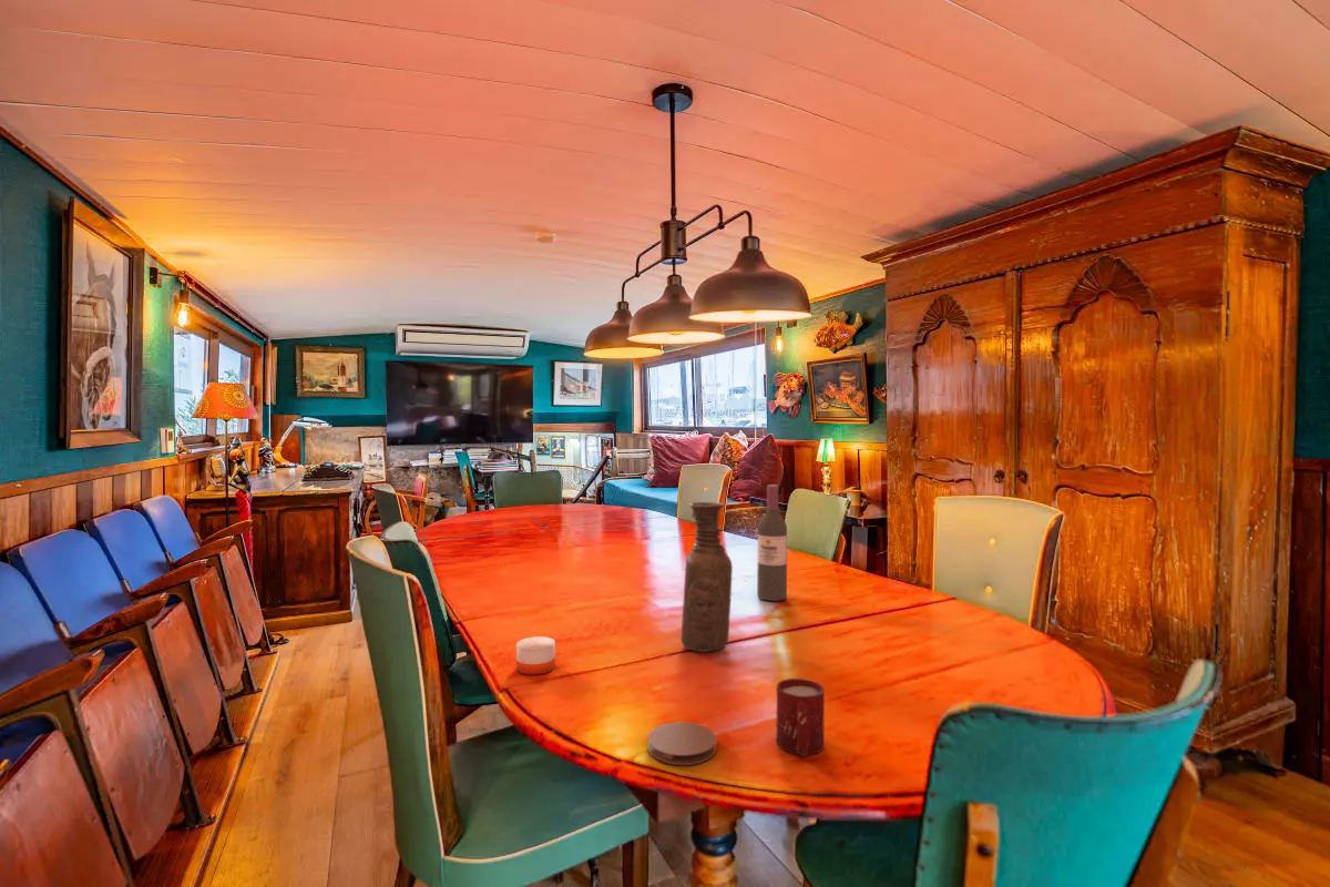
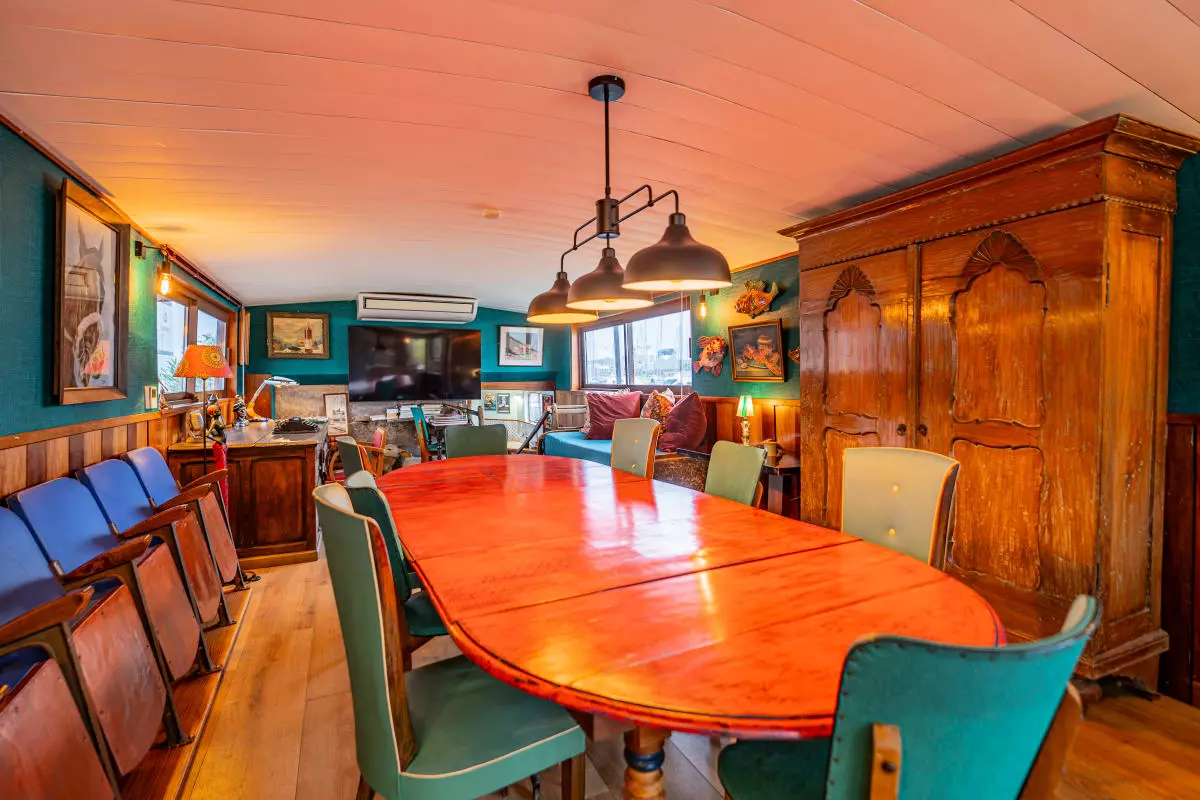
- candle (535, 641)
- wine bottle (771, 541)
- vase (706, 573)
- coaster (682, 742)
- cup (800, 720)
